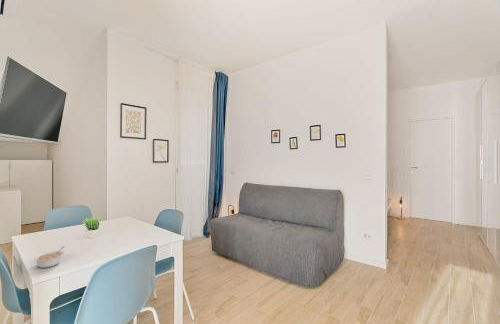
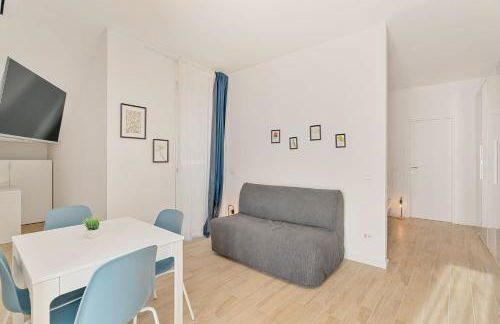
- legume (49, 258)
